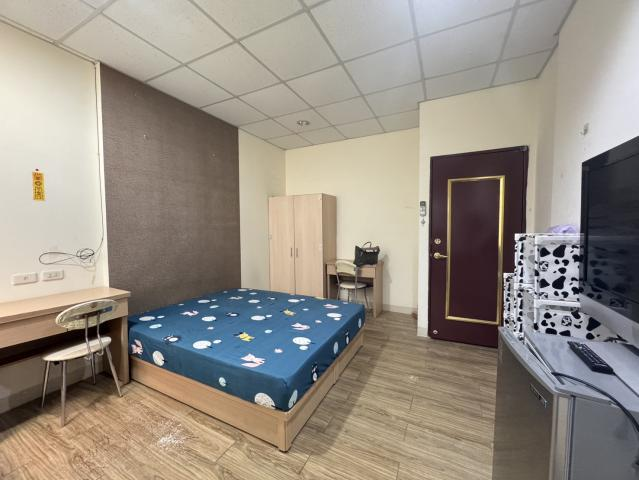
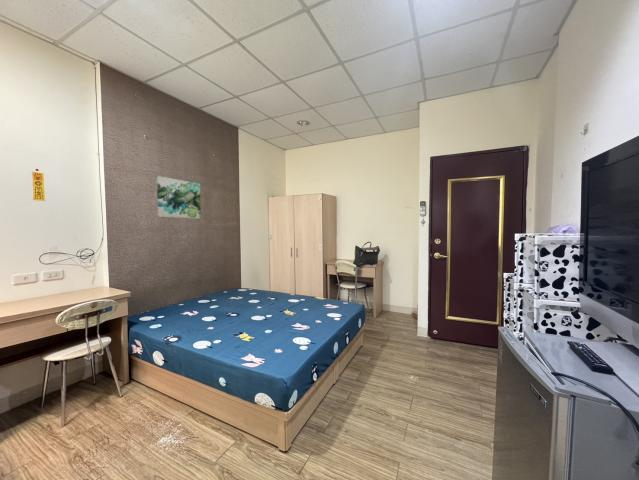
+ wall art (180, 199)
